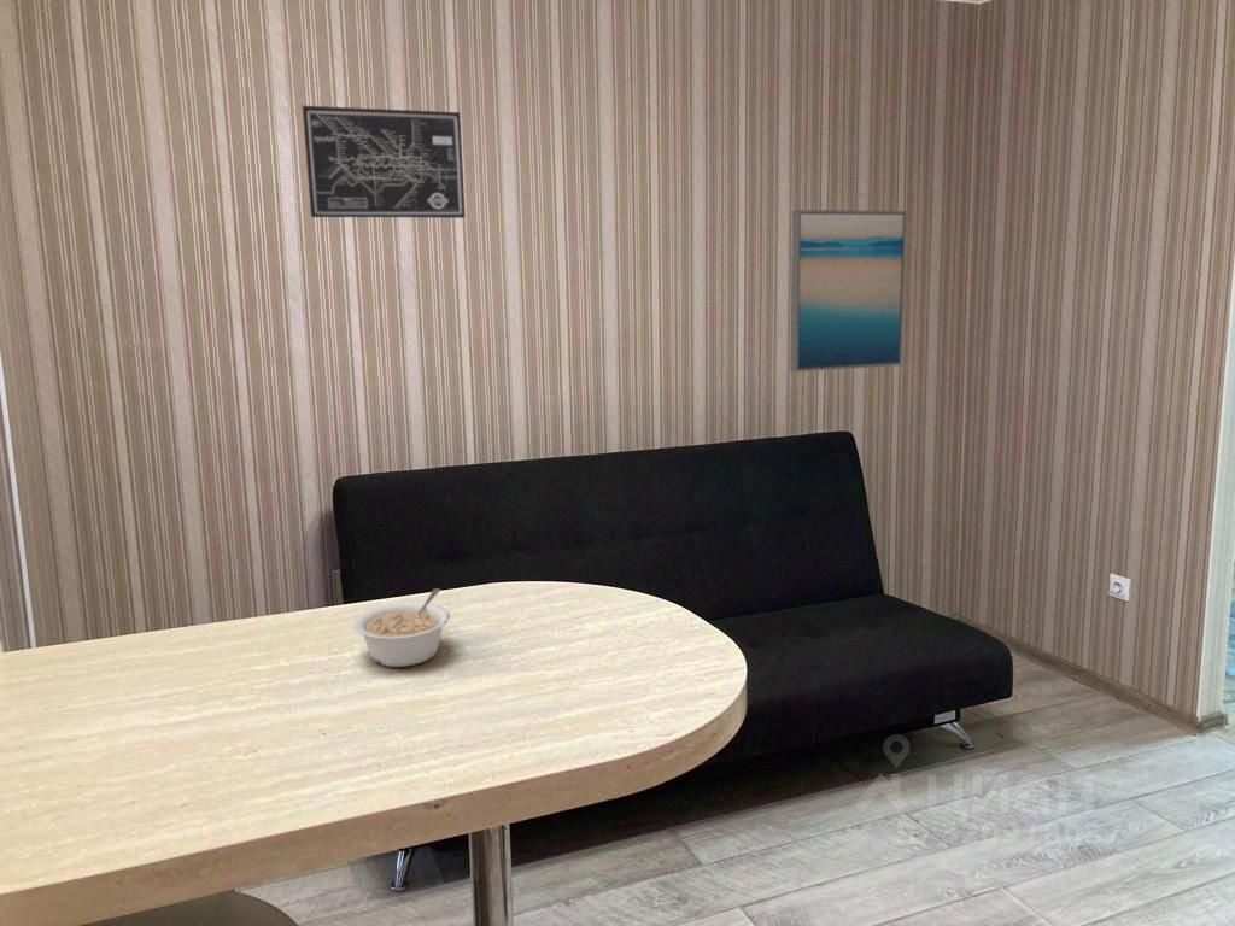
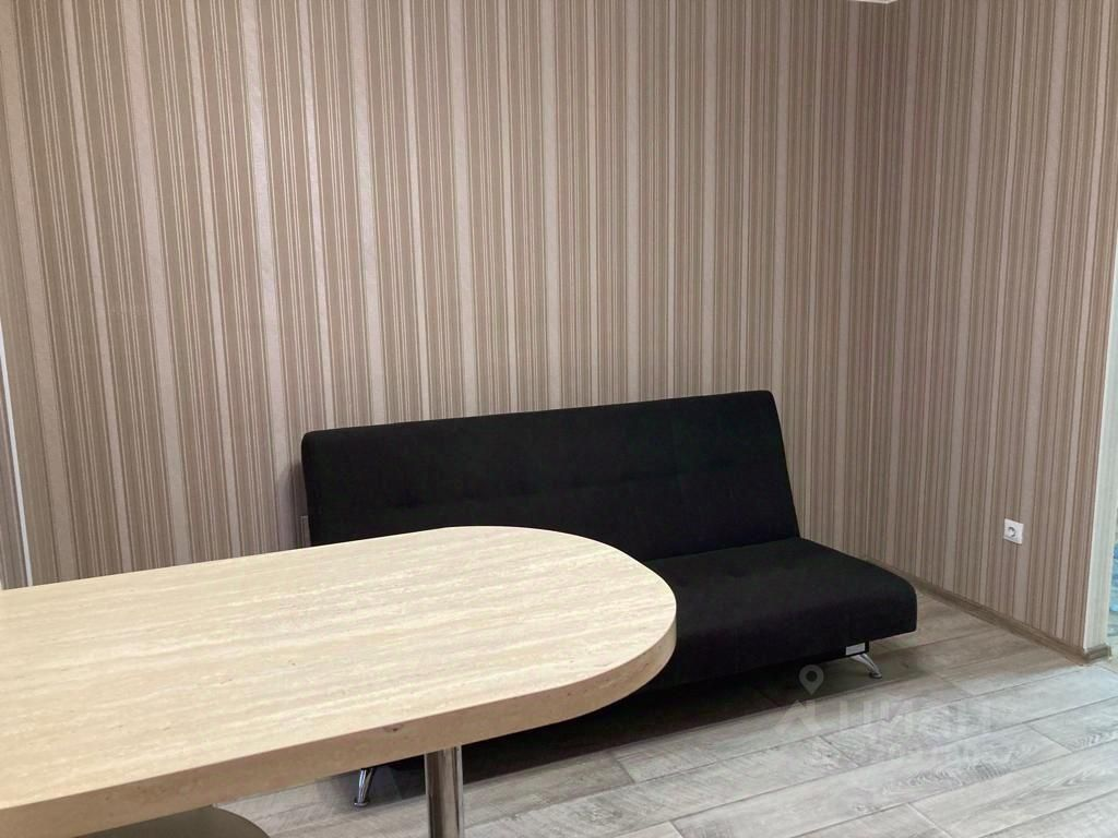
- wall art (386, 164)
- legume (403, 631)
- wall art (848, 291)
